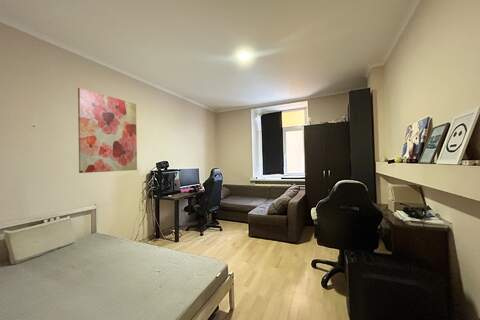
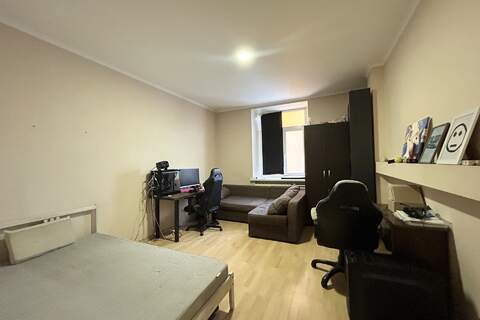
- wall art (111, 134)
